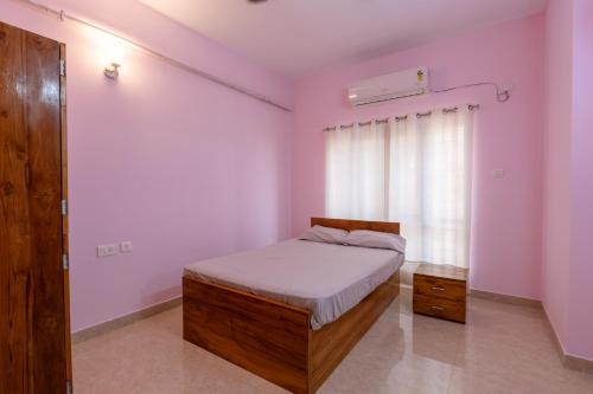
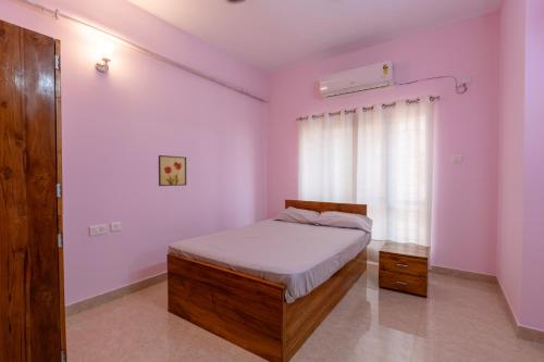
+ wall art (172, 171)
